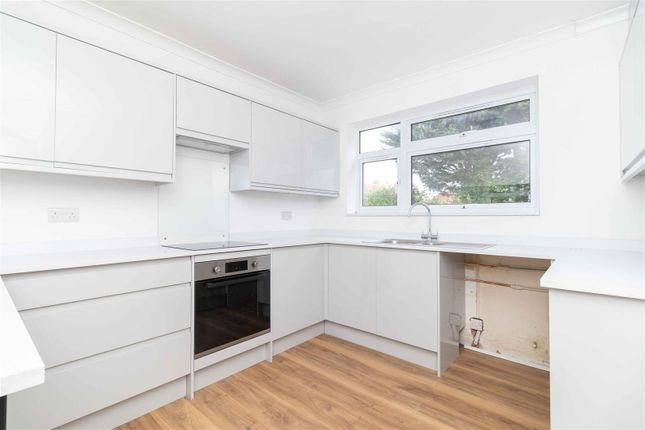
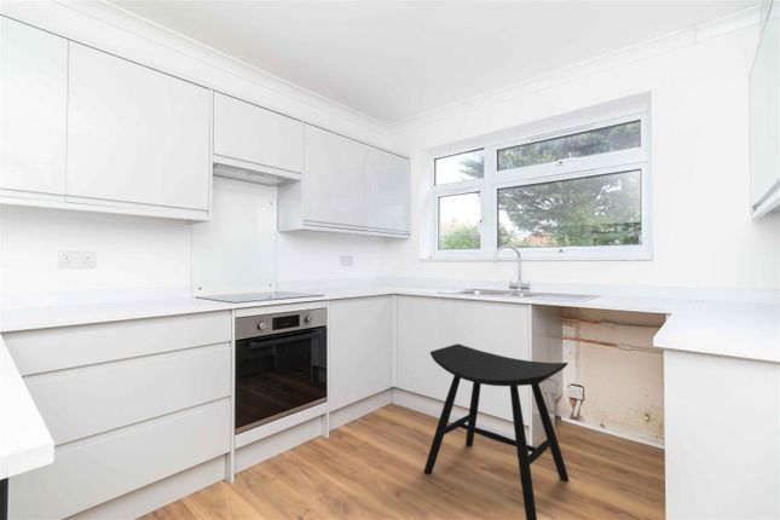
+ stool (491, 432)
